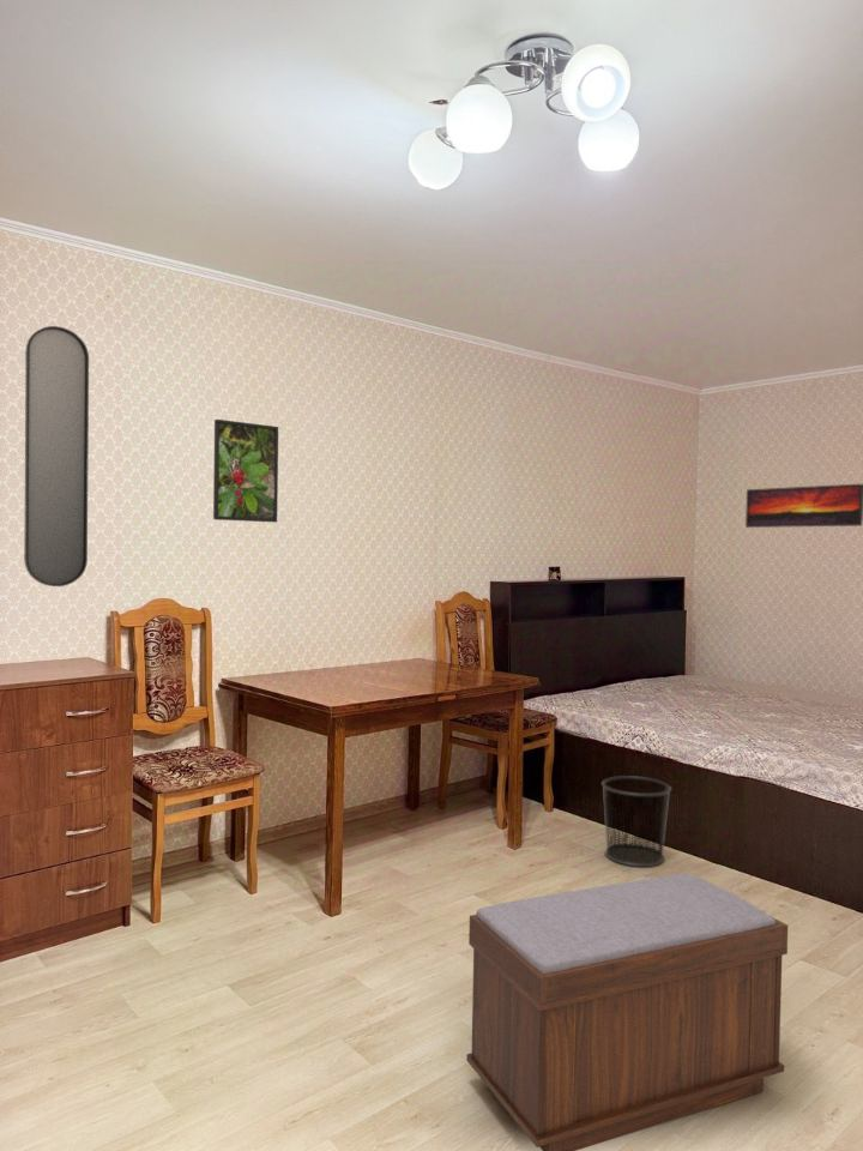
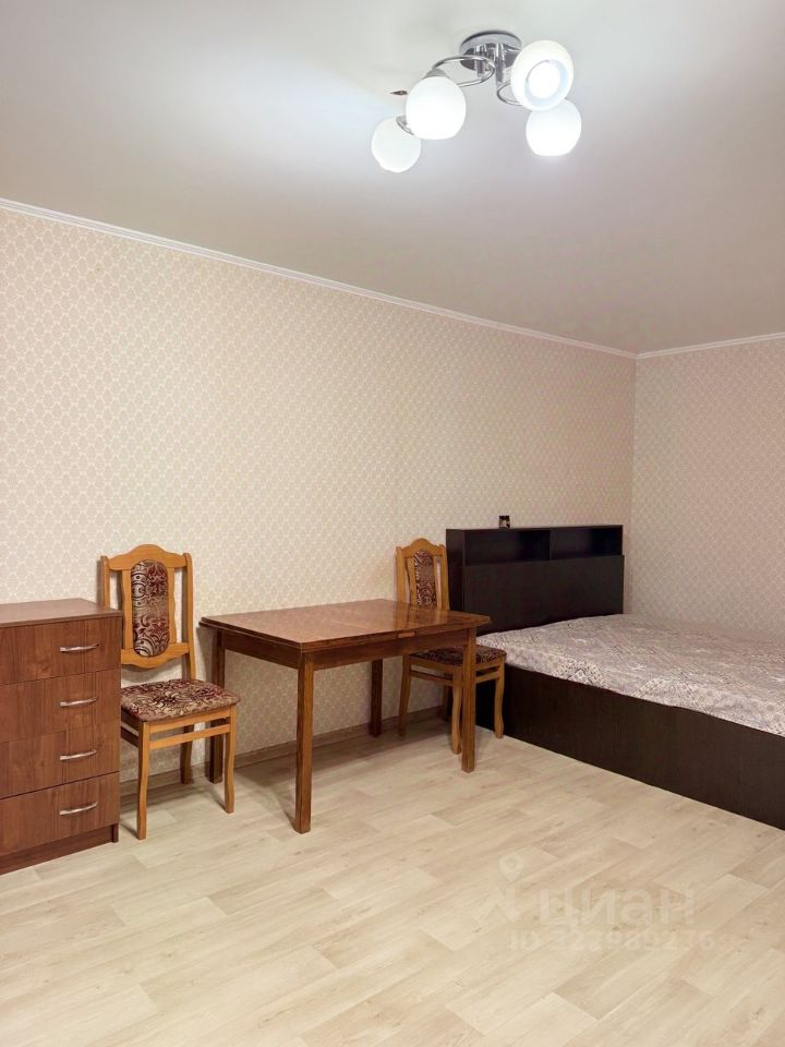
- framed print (246, 471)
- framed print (801, 506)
- bench (624, 996)
- waste bin (634, 820)
- home mirror (56, 457)
